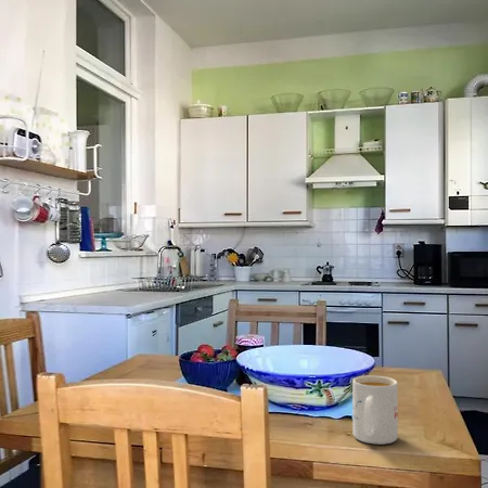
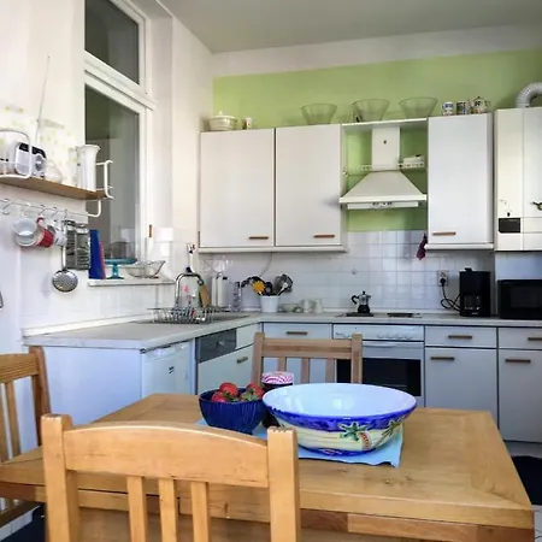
- mug (373, 411)
